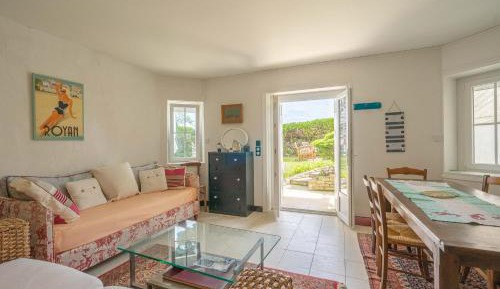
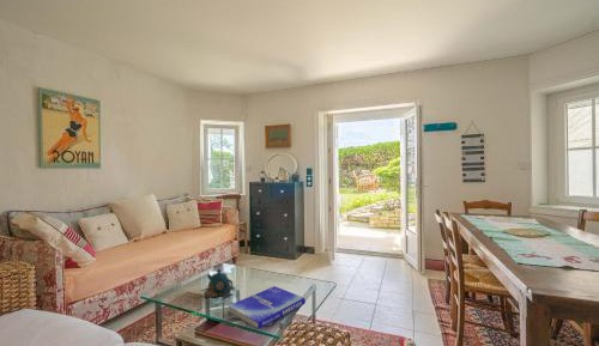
+ book (267, 304)
+ teapot (218, 280)
